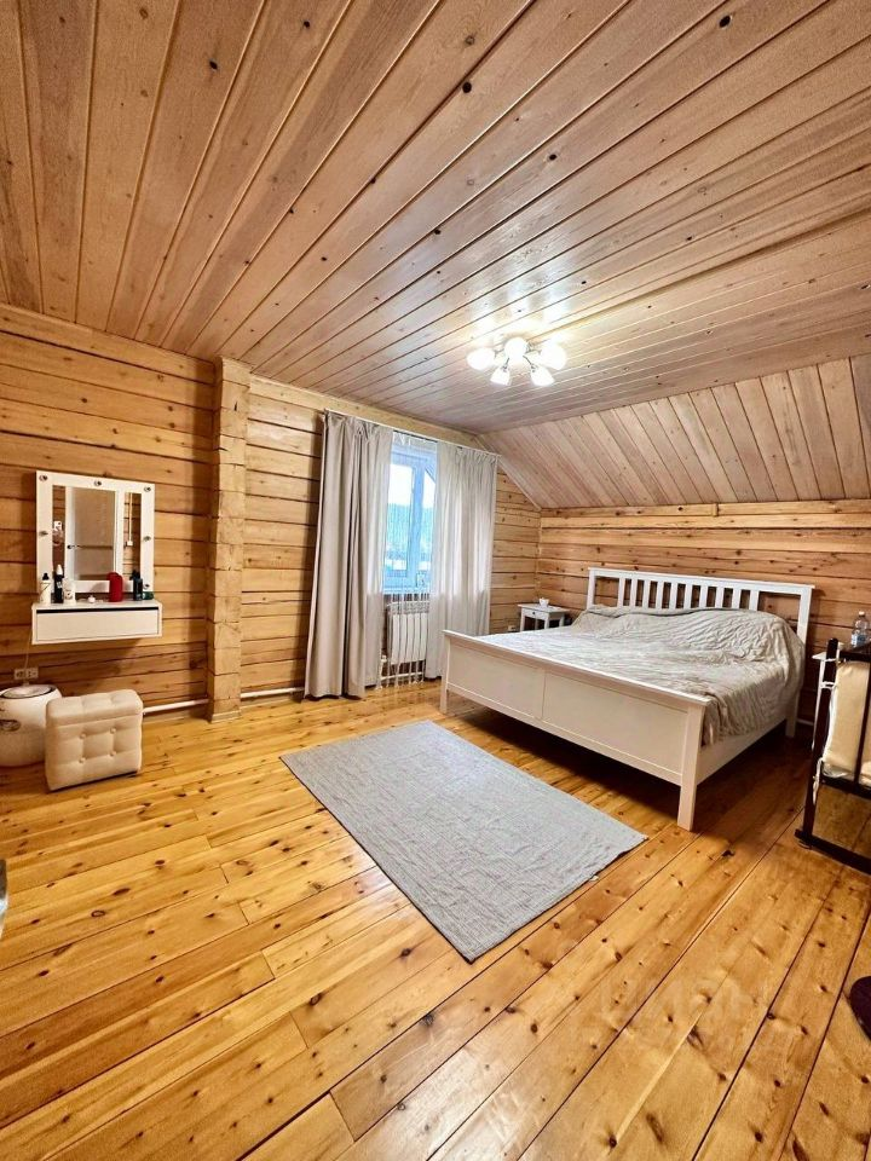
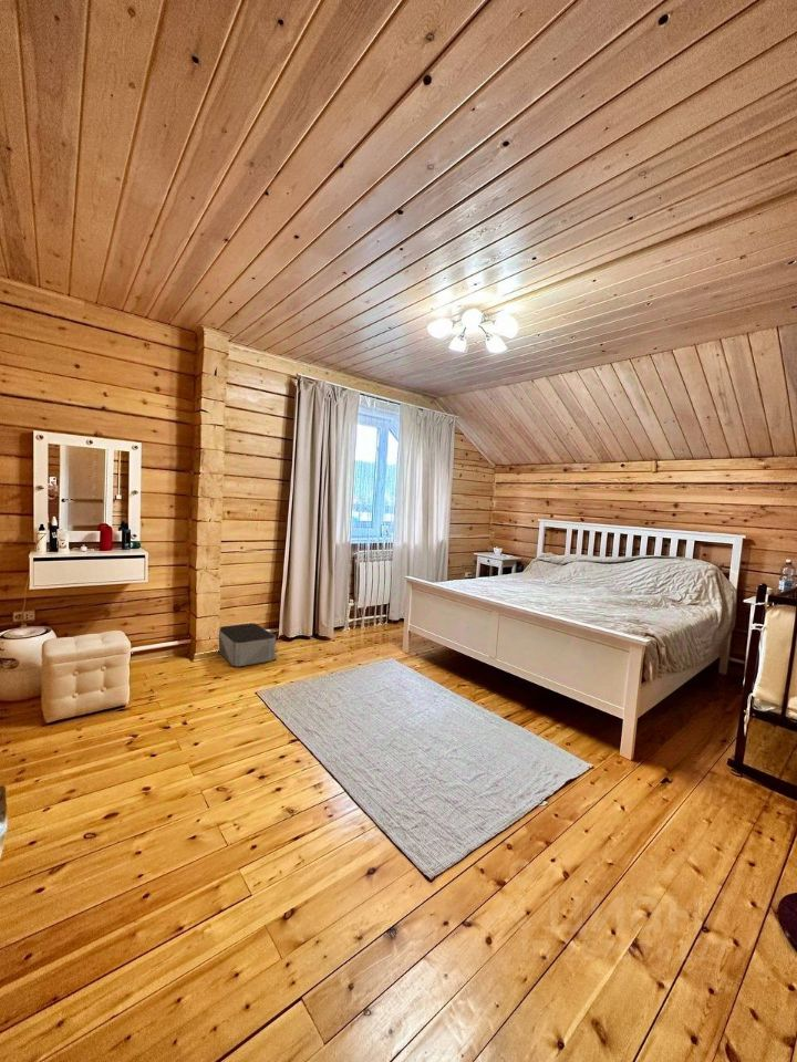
+ storage bin (245, 643)
